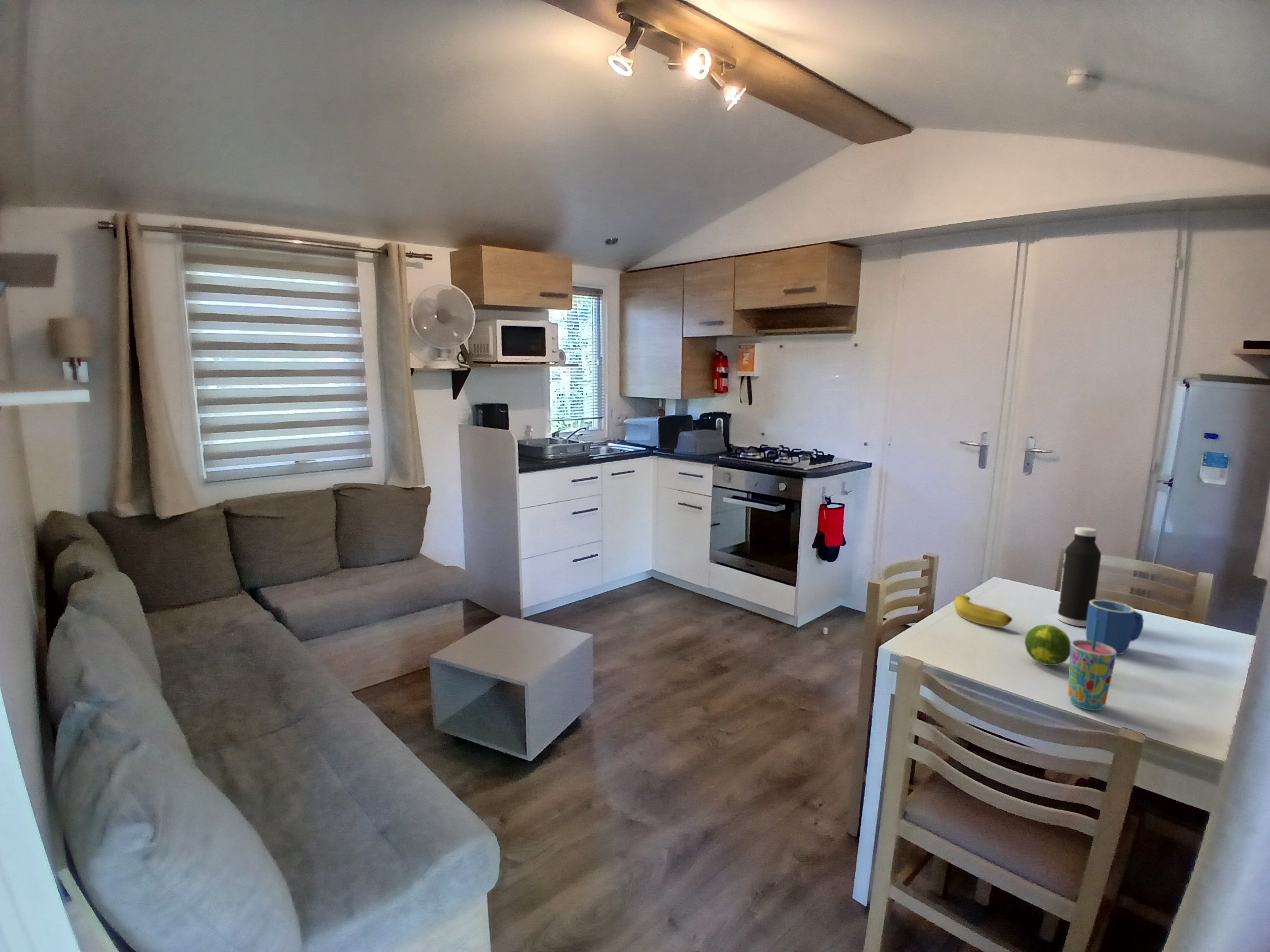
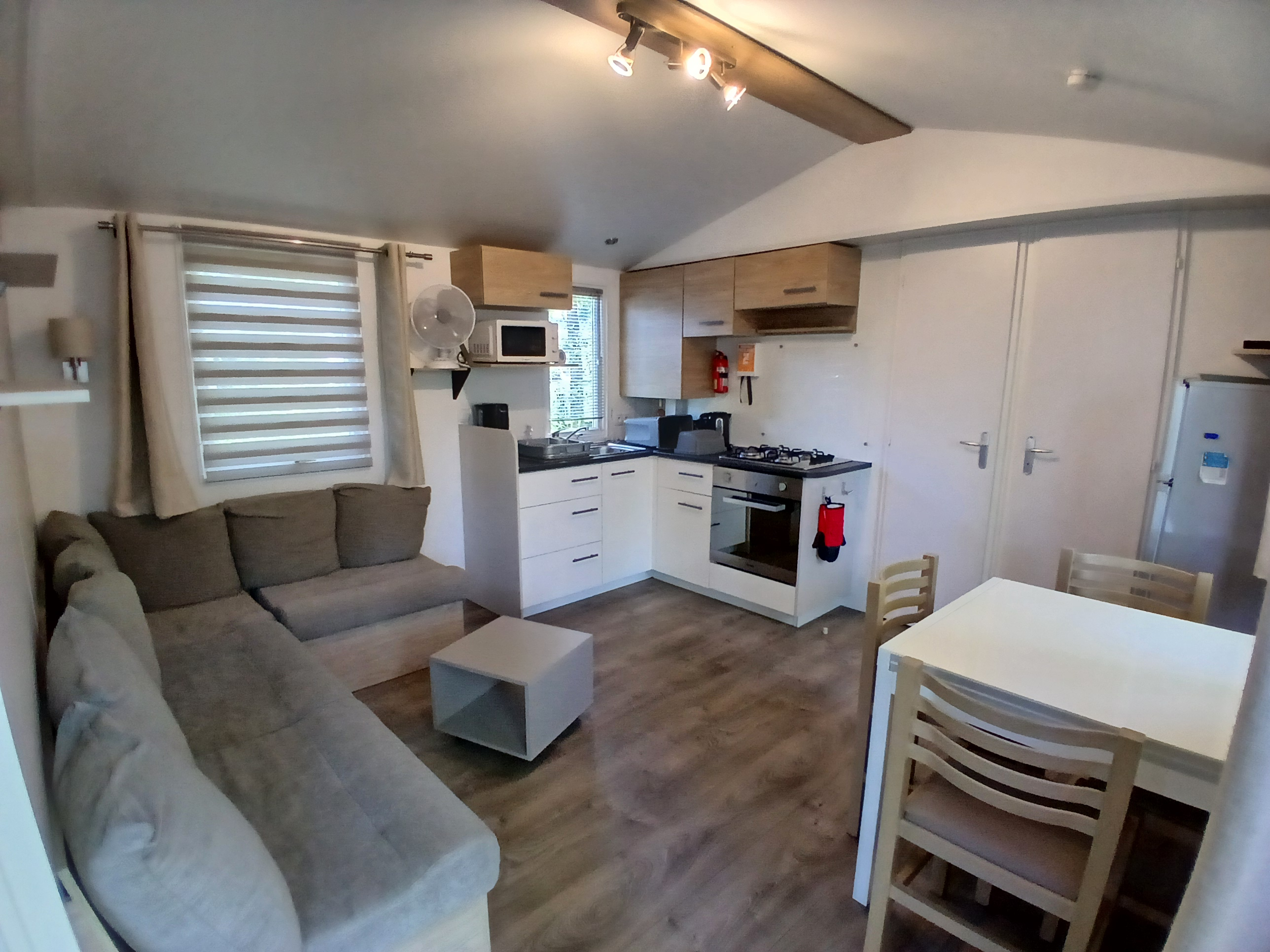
- banana (981, 609)
- cup (1091, 662)
- mug (1113, 627)
- fruit (1048, 645)
- water bottle (1080, 575)
